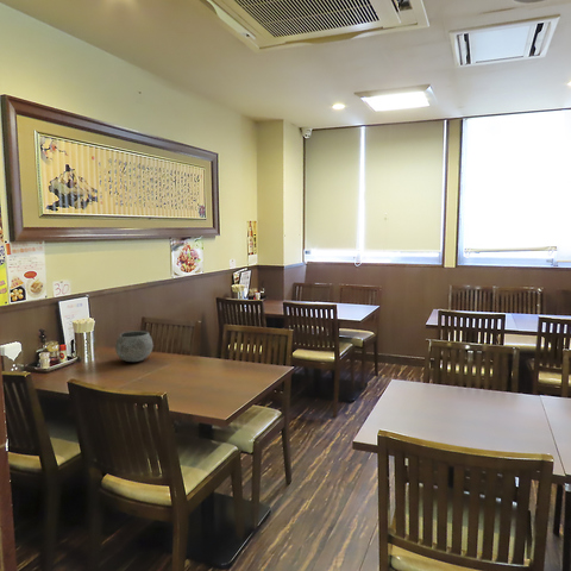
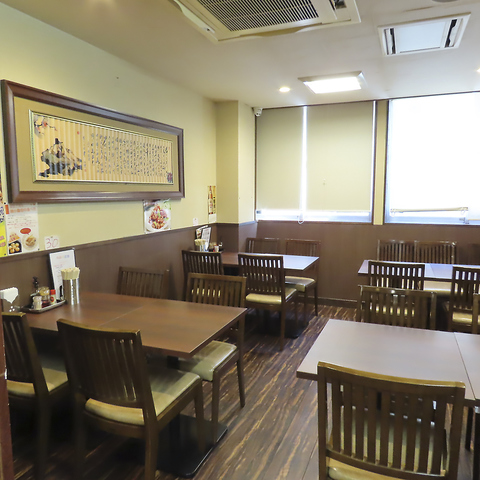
- bowl (134, 346)
